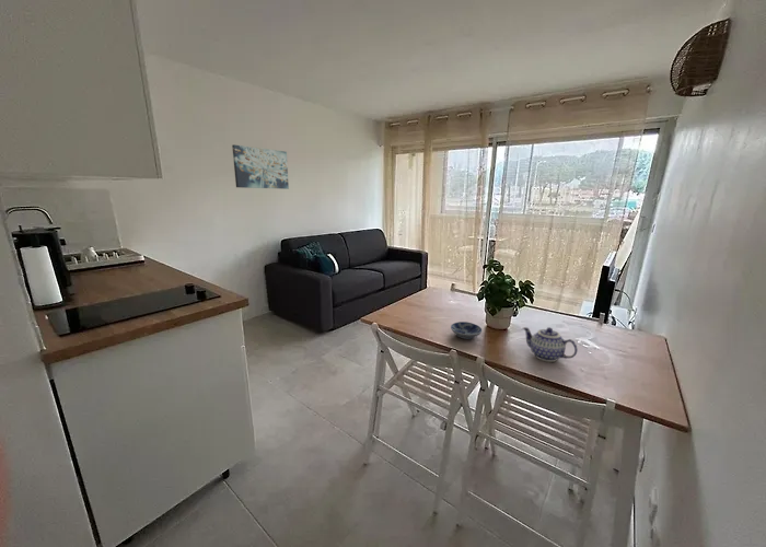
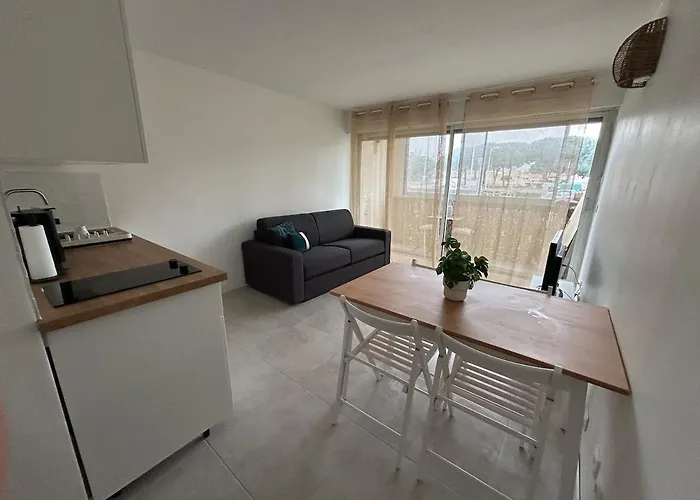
- wall art (263, 168)
- teapot (547, 342)
- bowl (465, 330)
